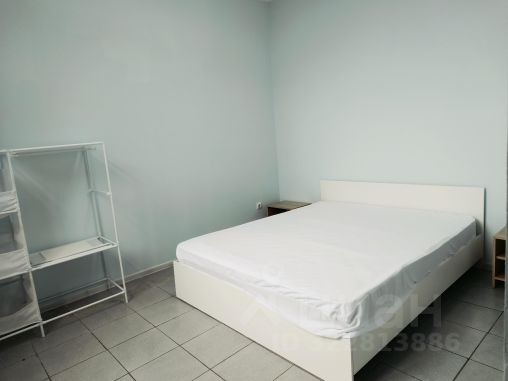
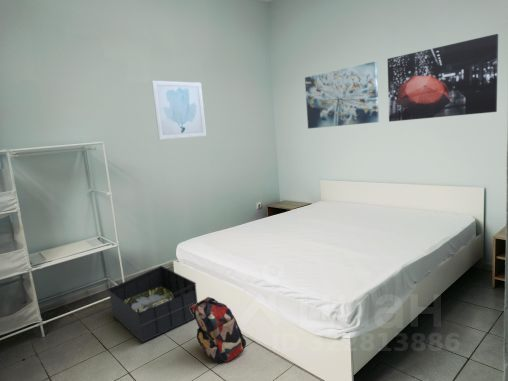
+ wall art (180, 110)
+ wall art (437, 83)
+ storage bin (153, 300)
+ wall art (339, 98)
+ backpack (217, 323)
